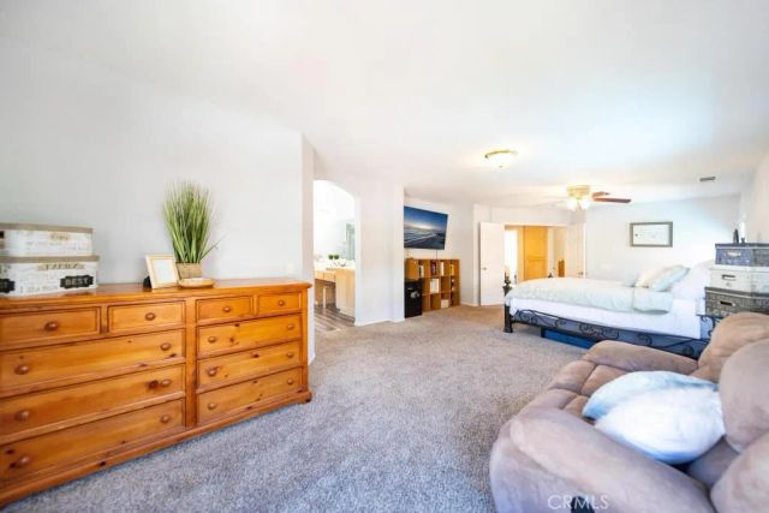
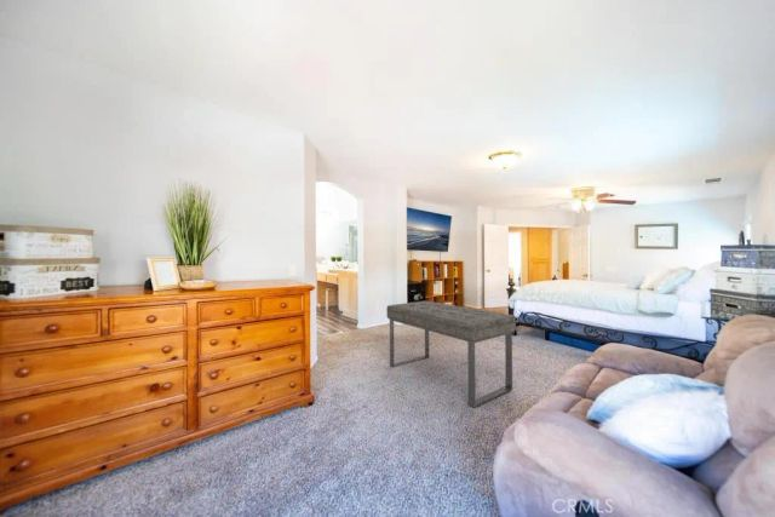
+ bench (447, 335)
